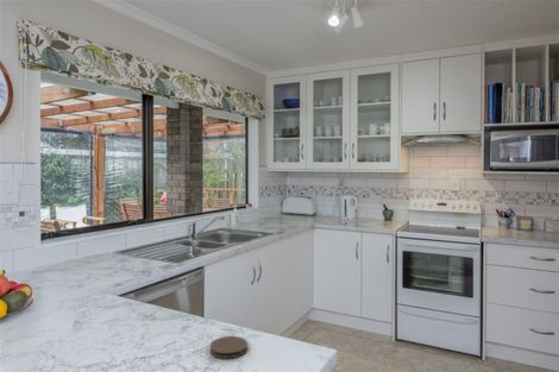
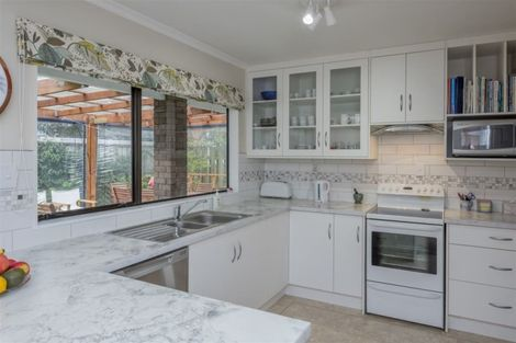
- coaster (228, 346)
